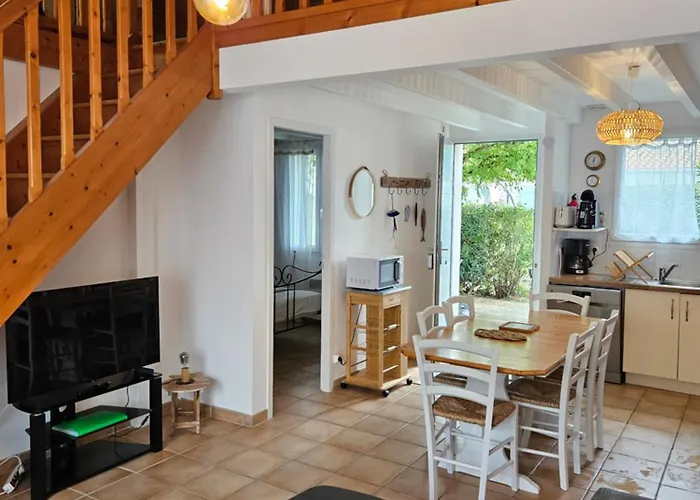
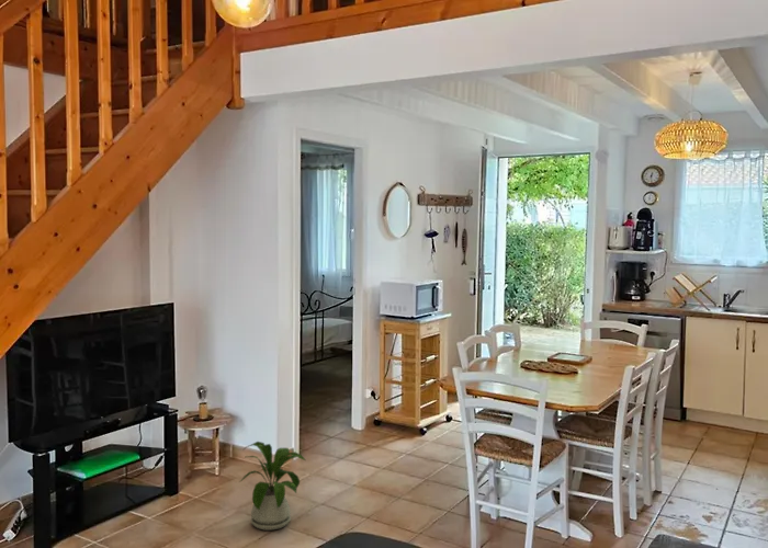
+ house plant (278, 477)
